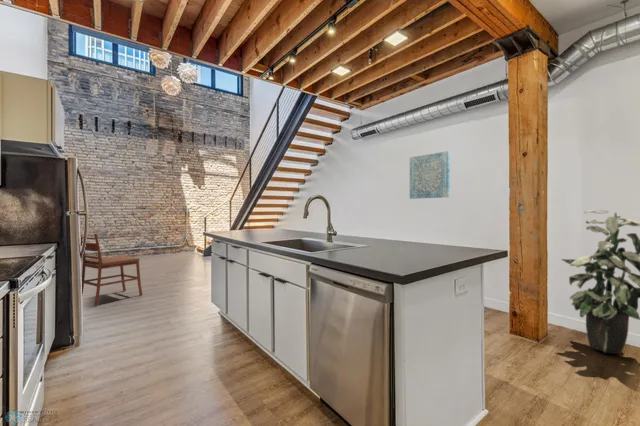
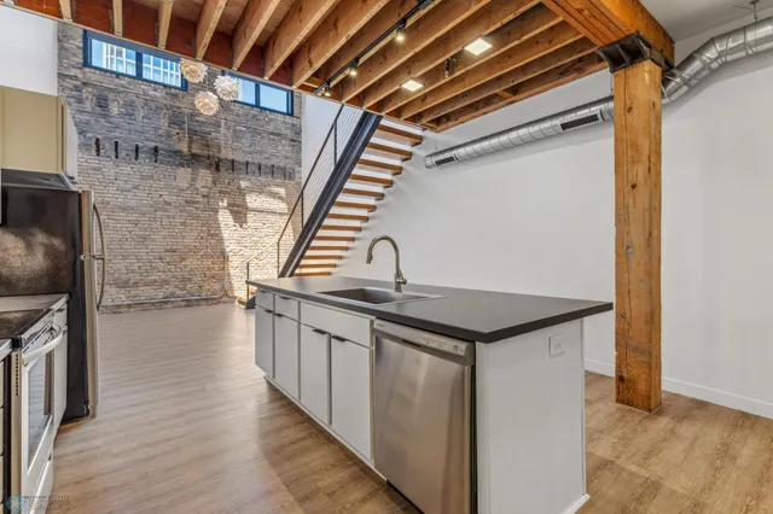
- dining chair (111, 265)
- indoor plant (605, 279)
- wall art (428, 176)
